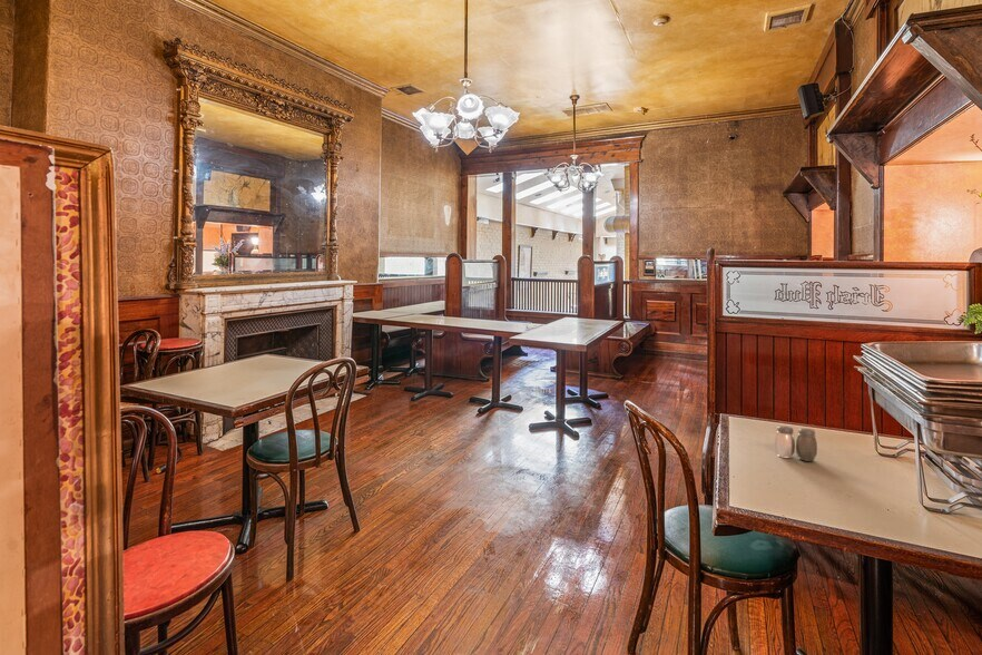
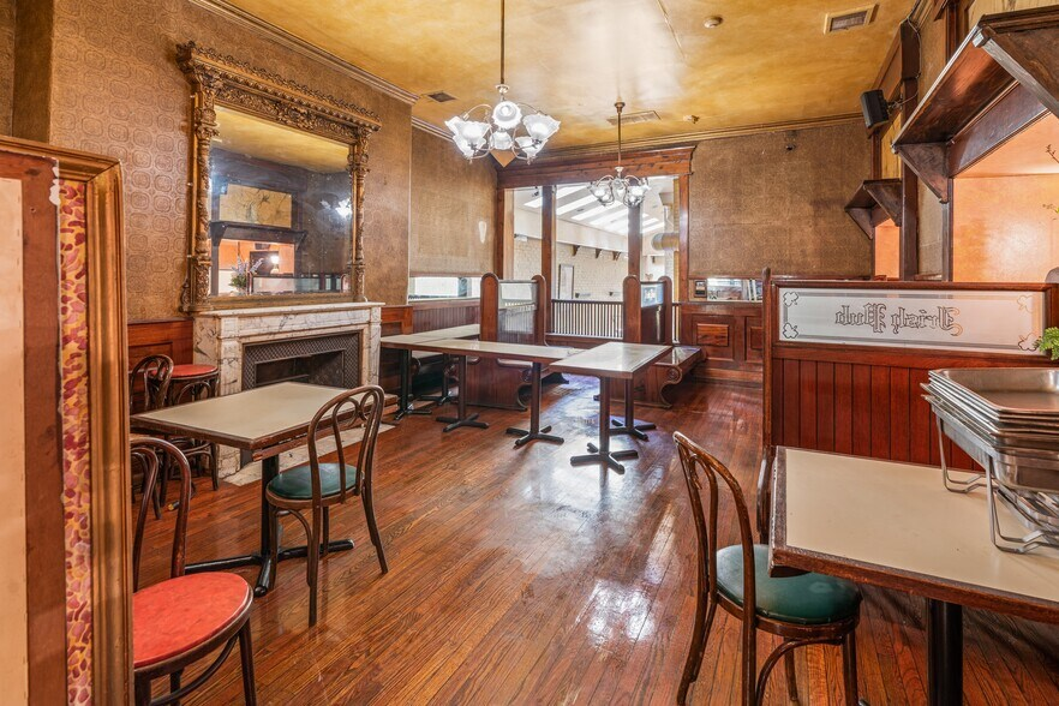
- salt and pepper shaker (796, 442)
